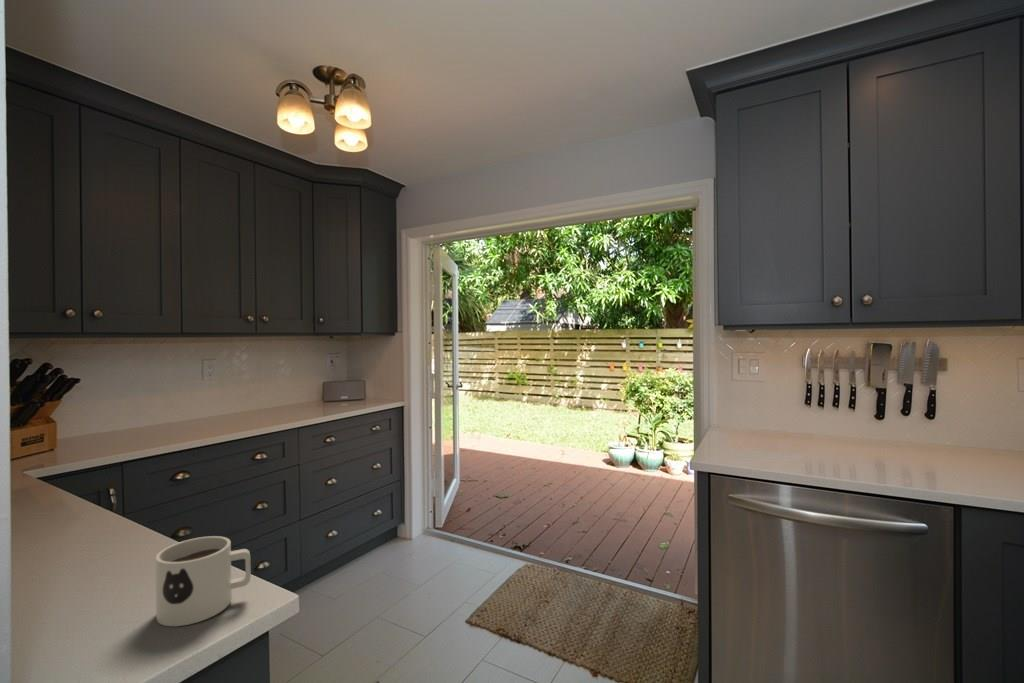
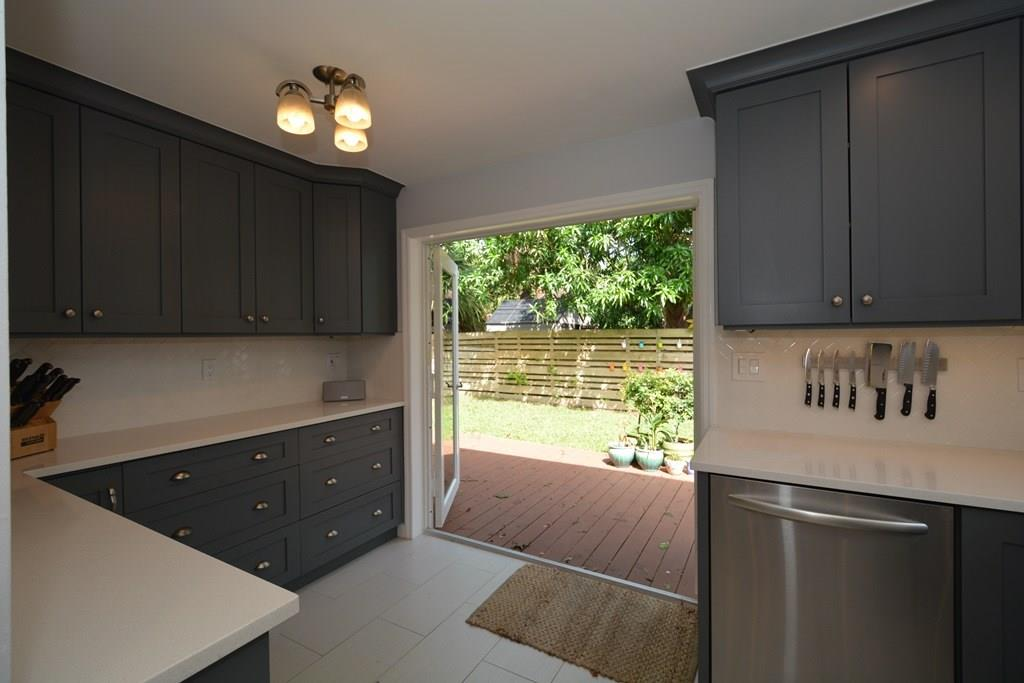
- mug (203, 575)
